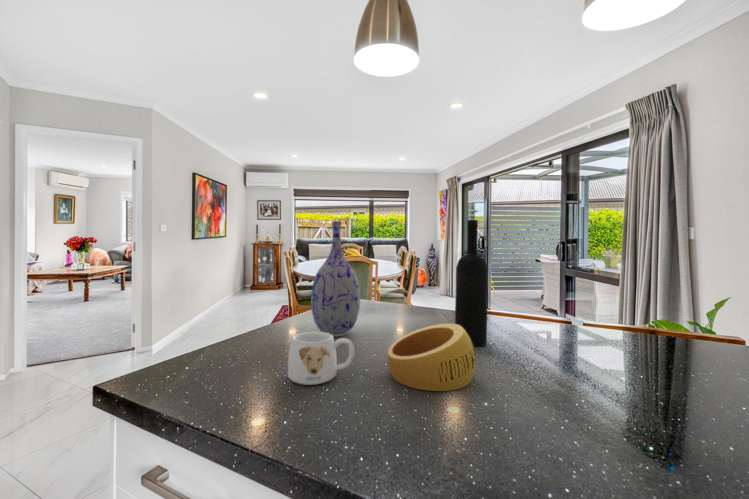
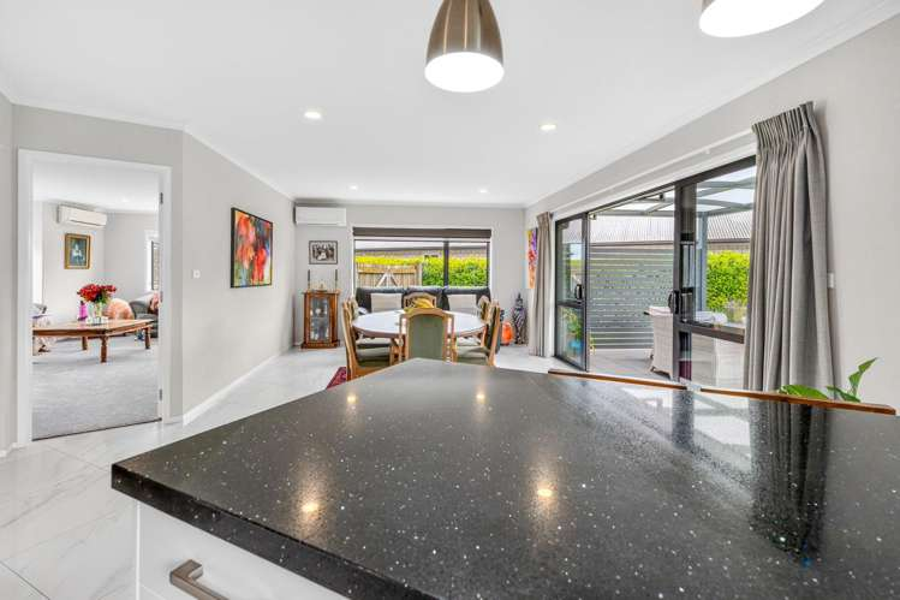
- vase (336, 277)
- wine bottle (471, 281)
- mug (321, 356)
- ring (430, 350)
